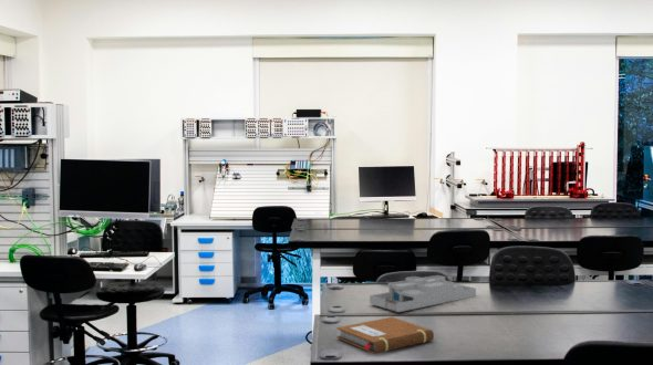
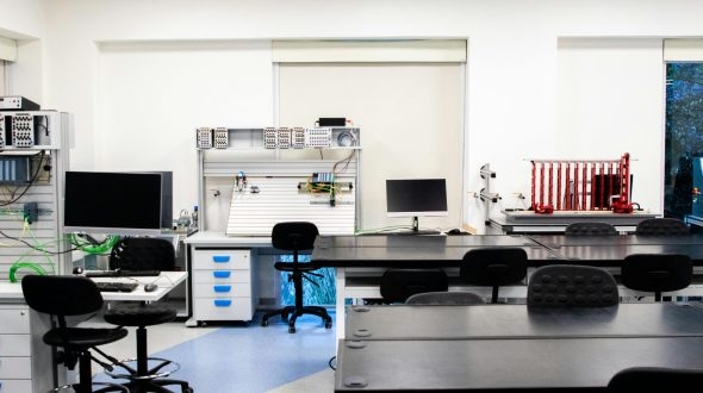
- notebook (383, 334)
- desk organizer (424, 289)
